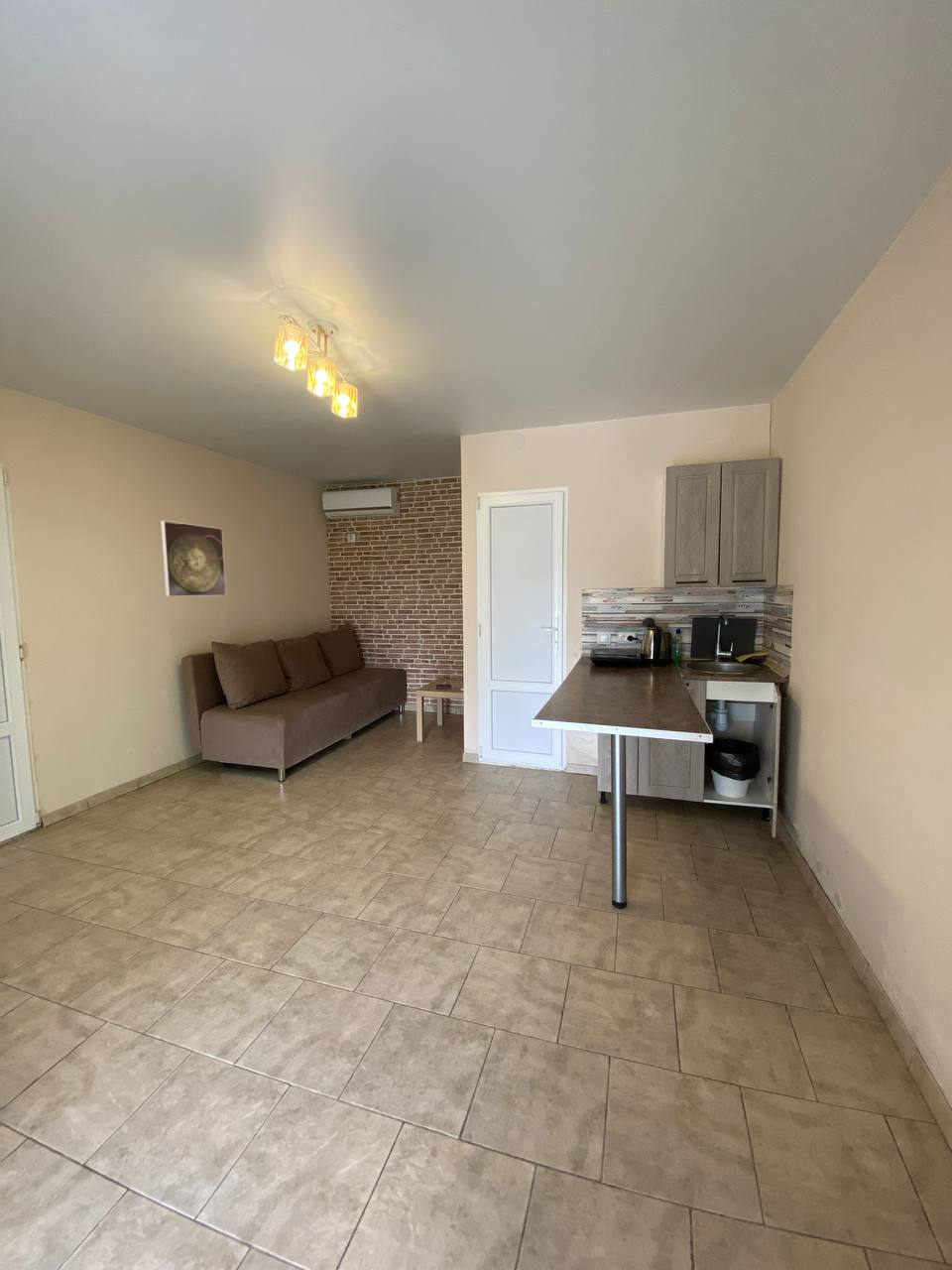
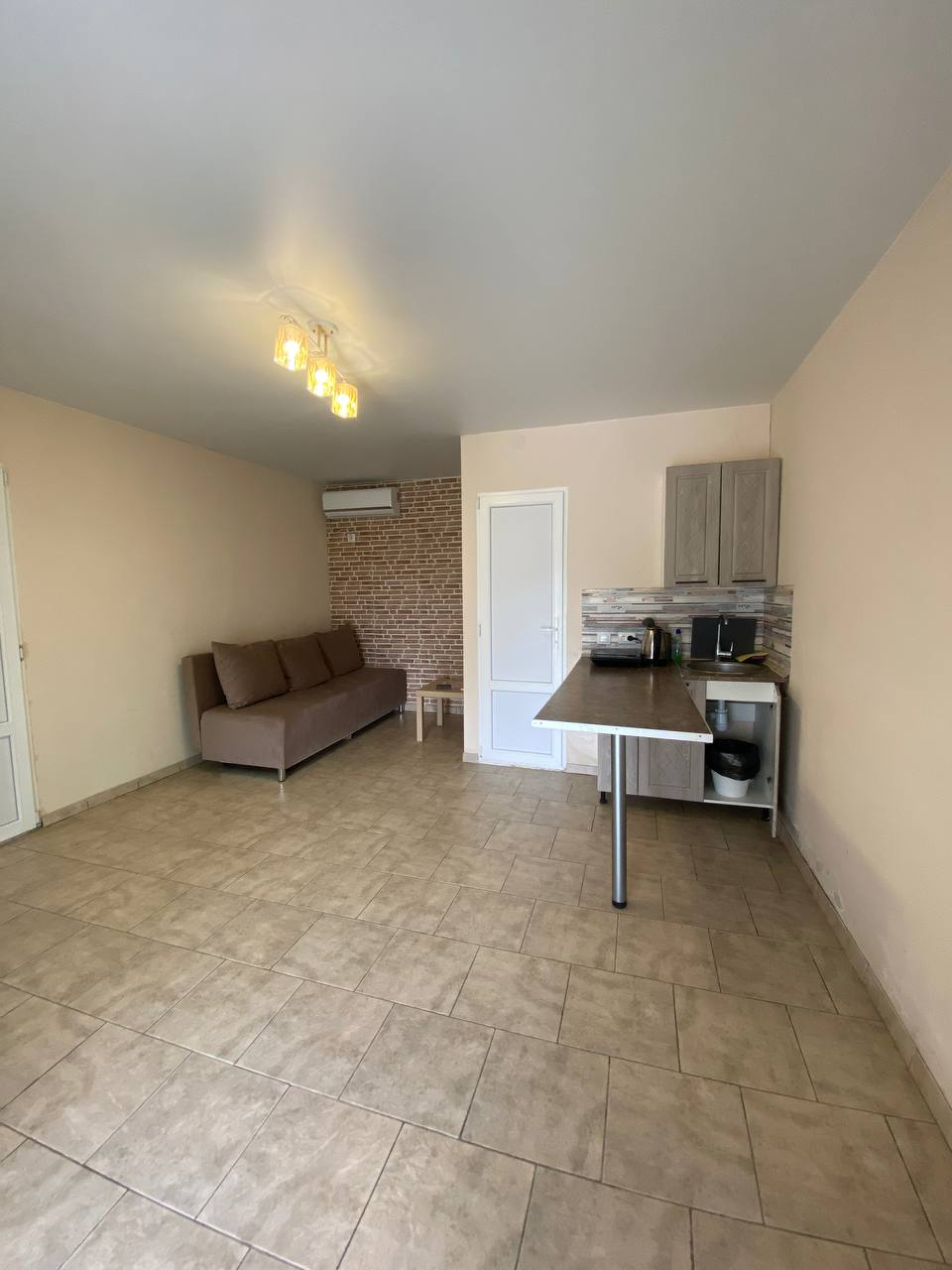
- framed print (195, 561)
